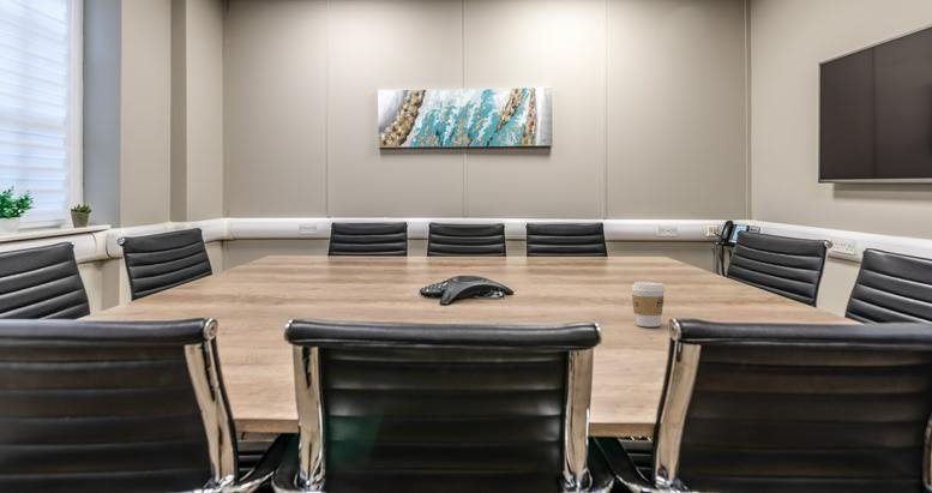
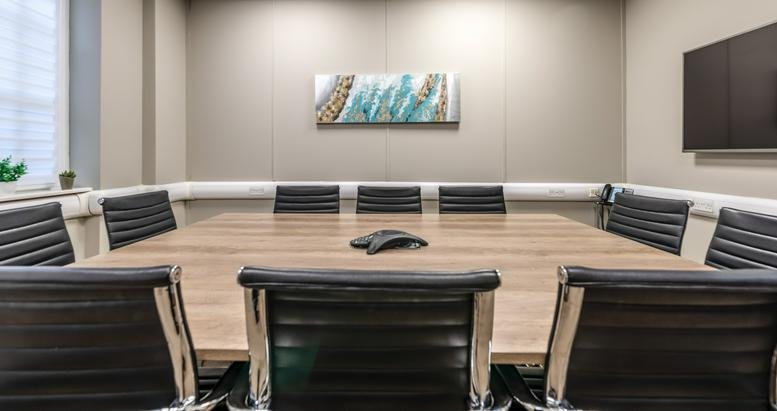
- coffee cup (648, 302)
